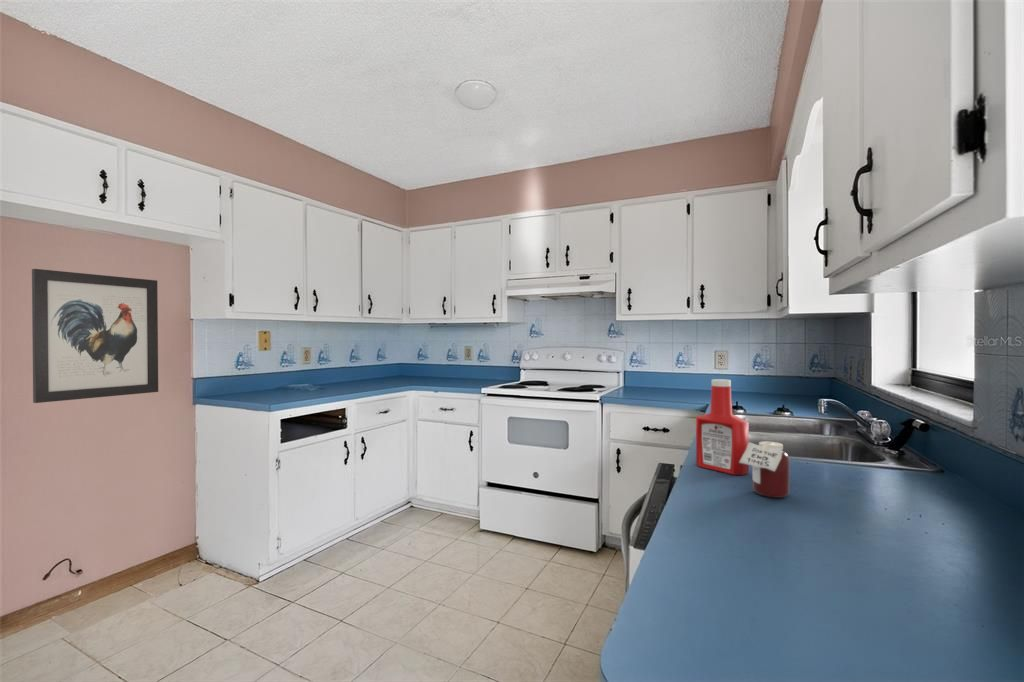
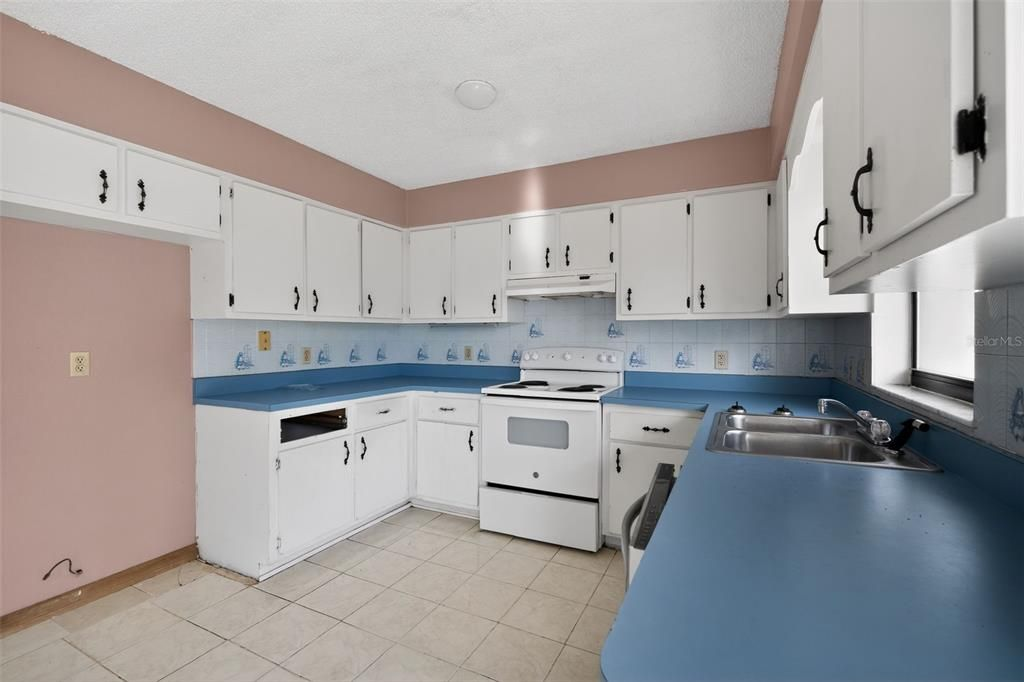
- wall art (100, 336)
- soap bottle (721, 424)
- jar (767, 469)
